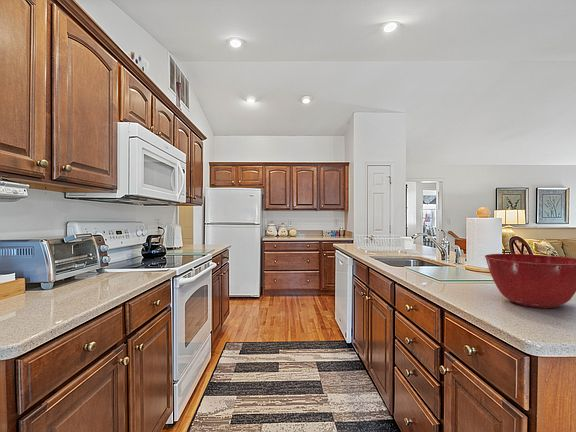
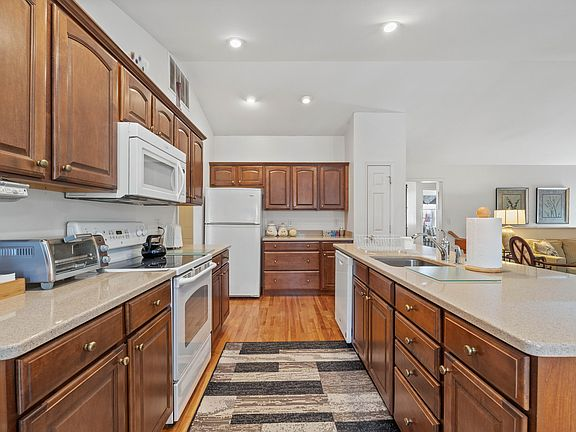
- mixing bowl (532, 280)
